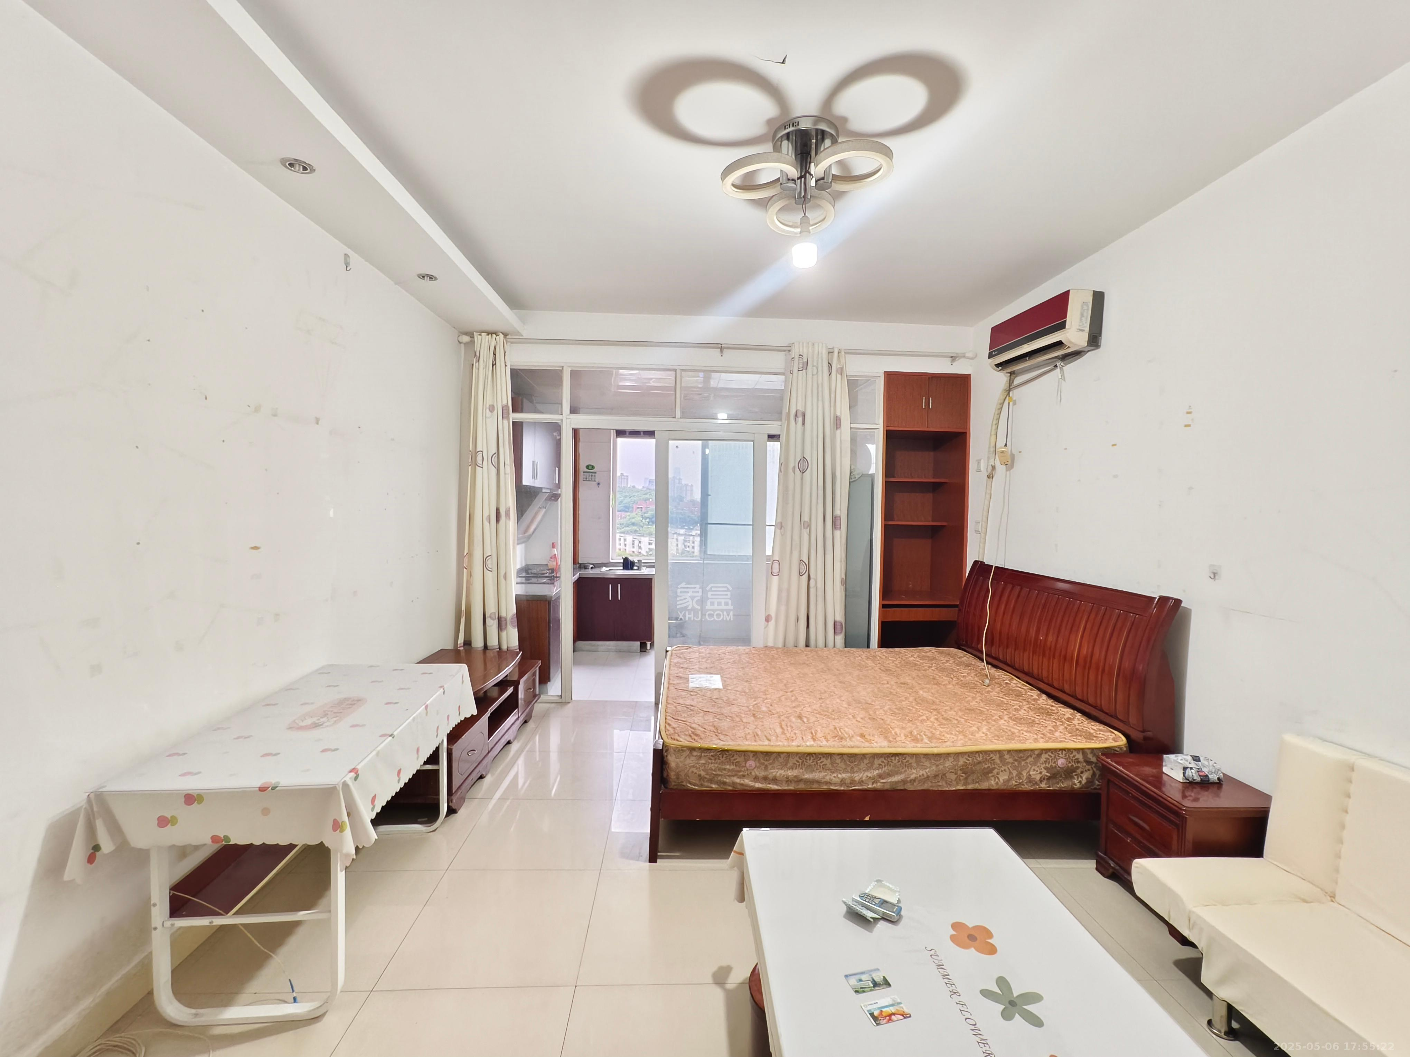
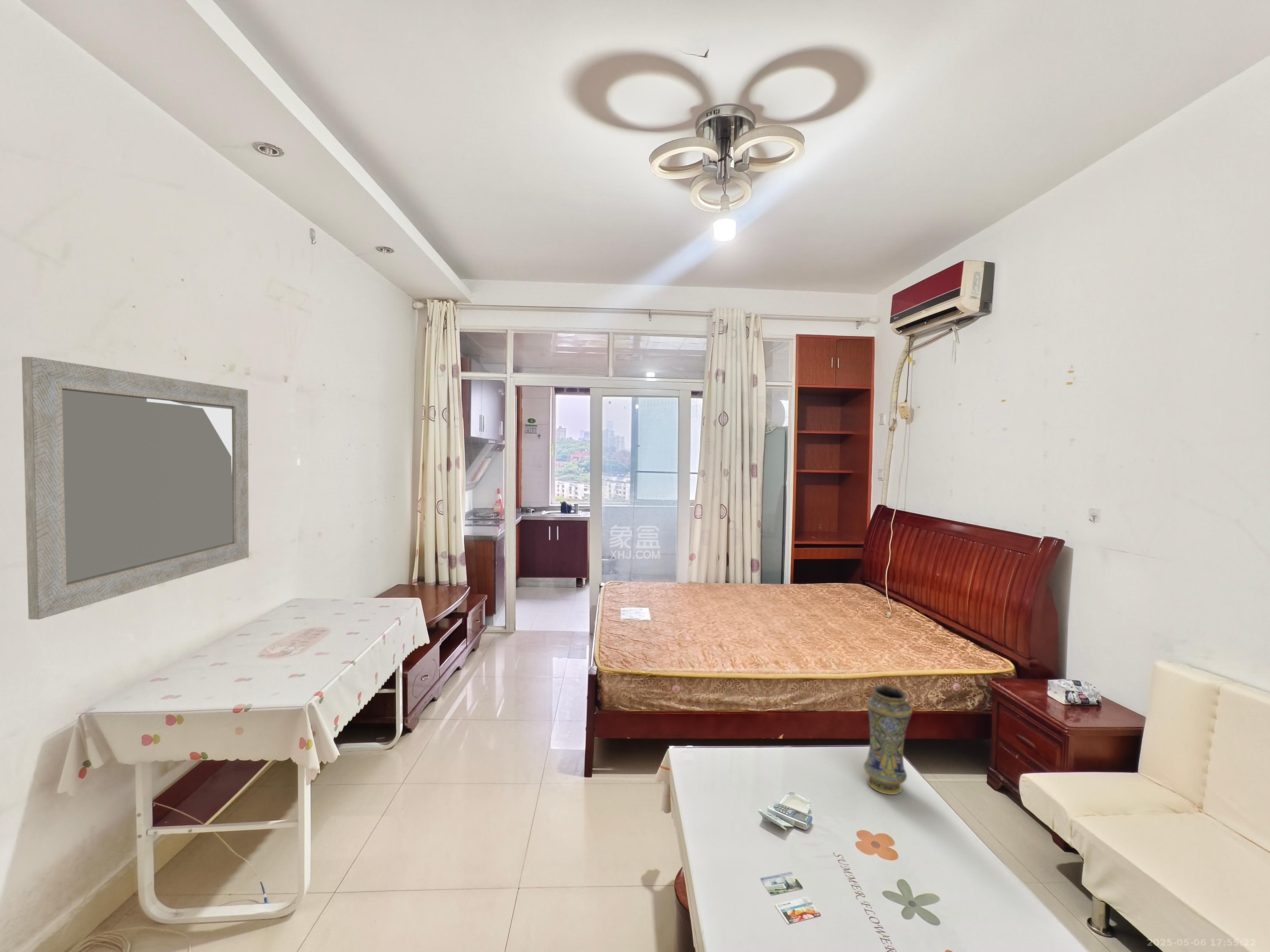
+ home mirror (162, 480)
+ vase (887, 739)
